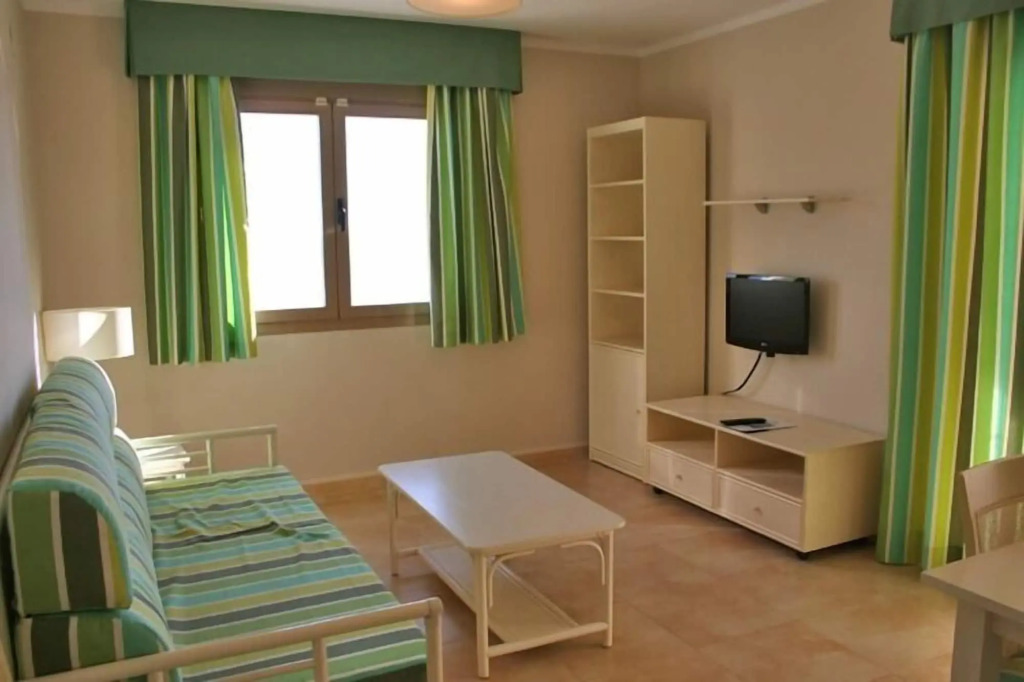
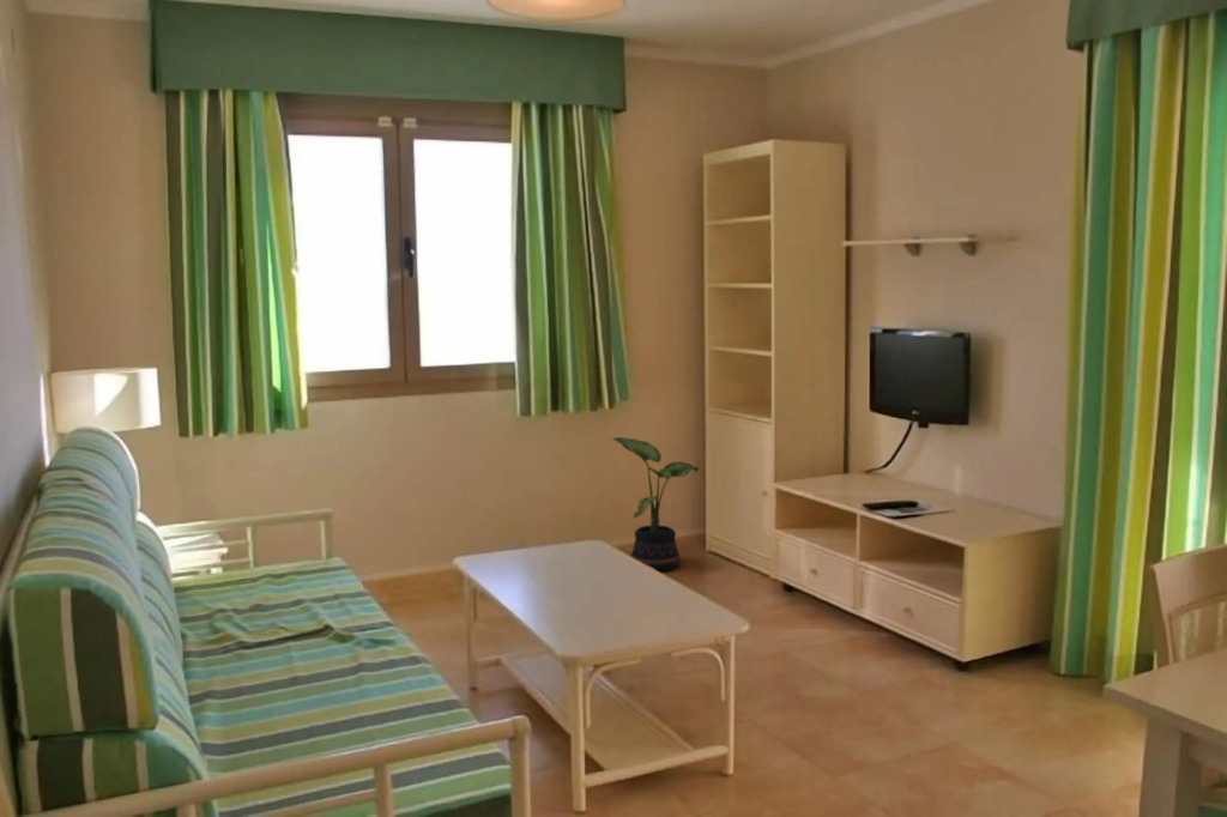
+ potted plant (659, 502)
